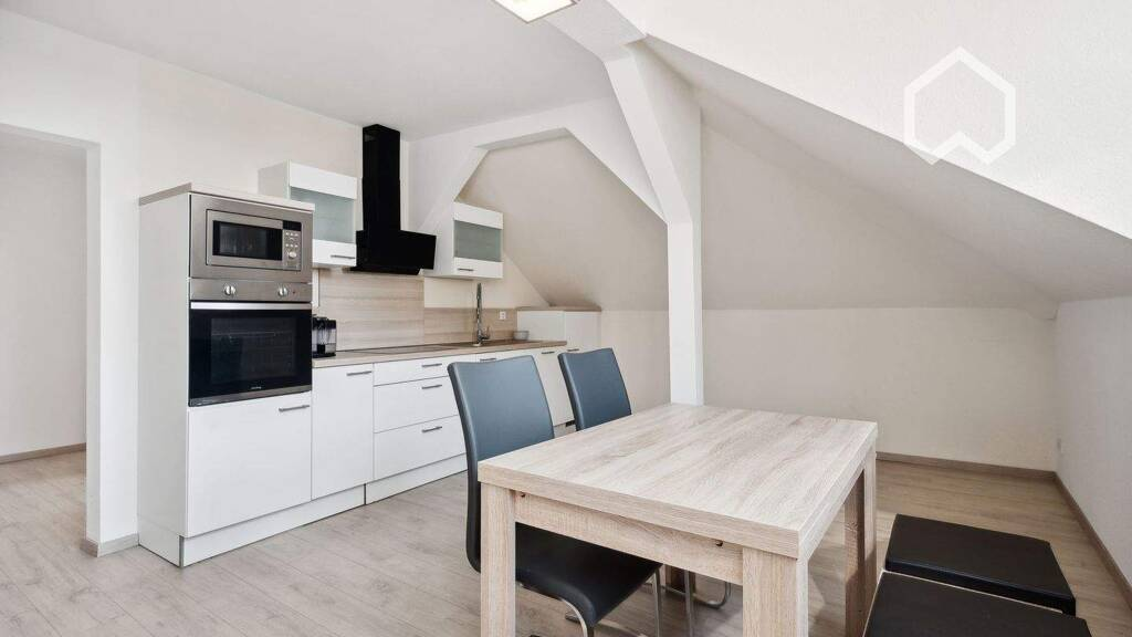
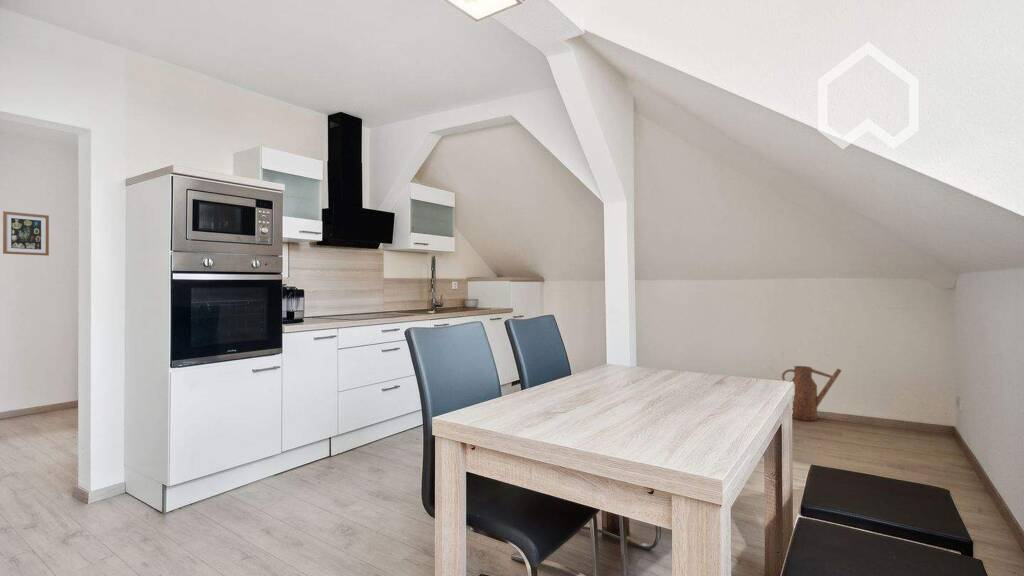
+ wall art (26, 234)
+ watering can (810, 392)
